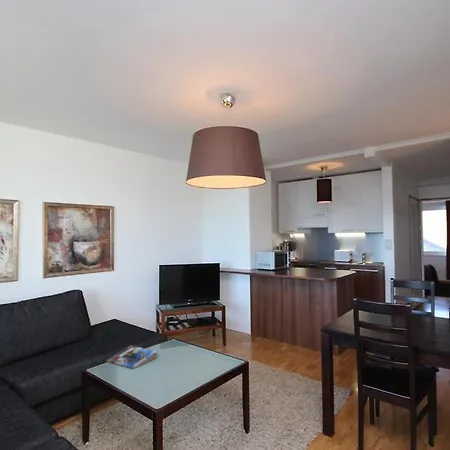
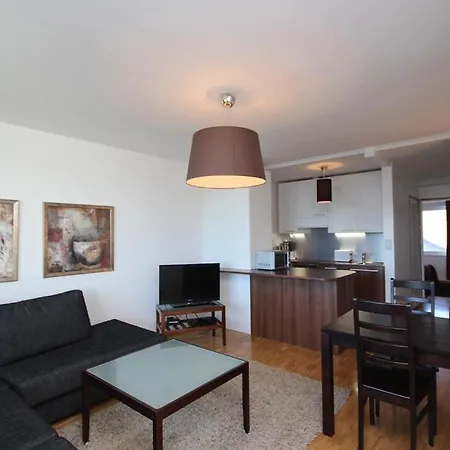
- magazine (132, 356)
